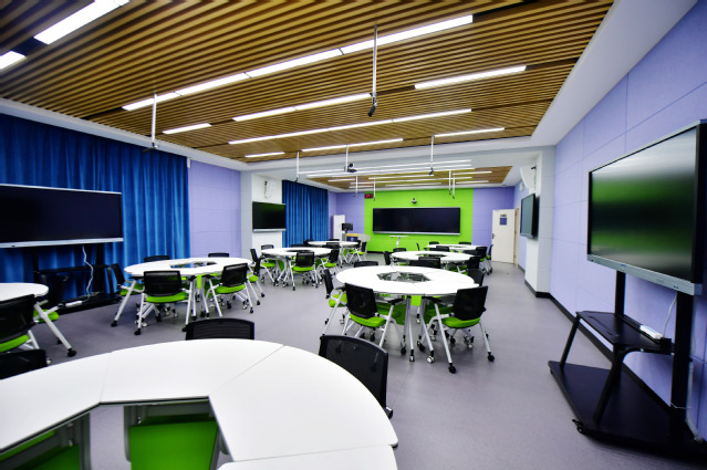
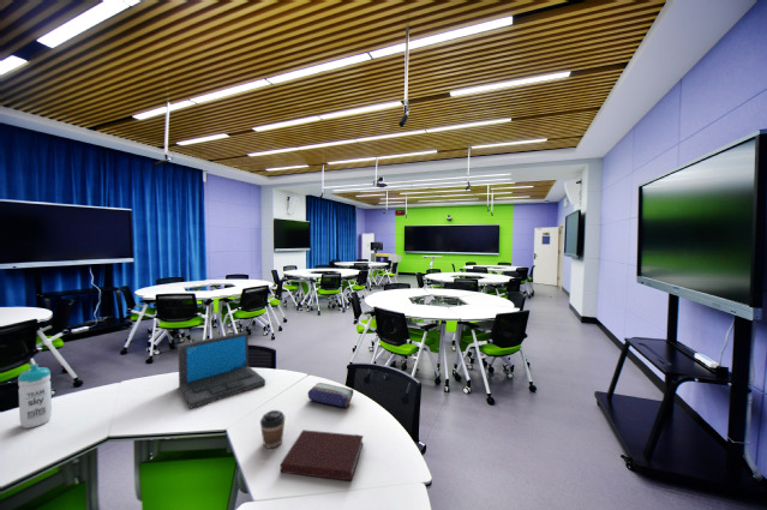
+ pencil case (330, 394)
+ water bottle (35, 394)
+ coffee cup (272, 426)
+ notebook (324, 452)
+ laptop (222, 365)
